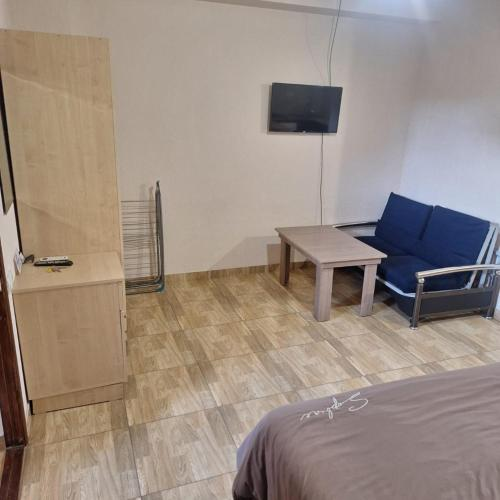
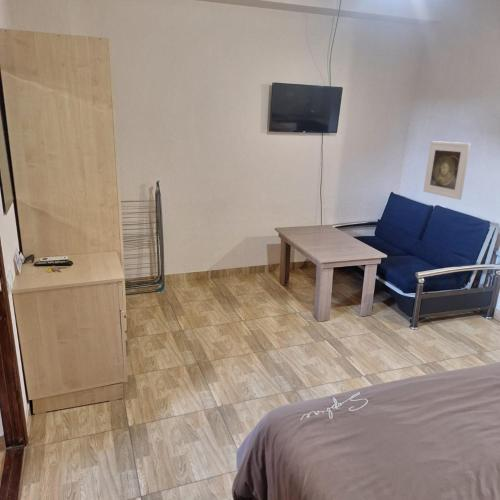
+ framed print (445, 169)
